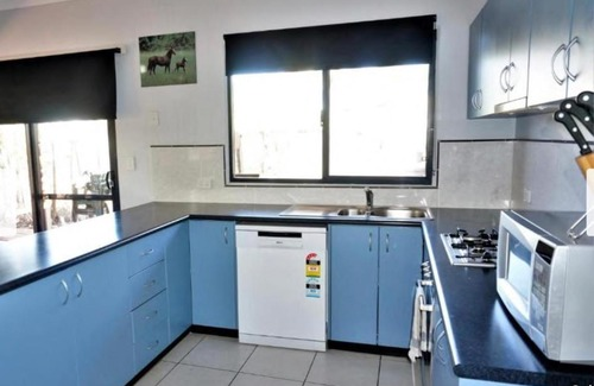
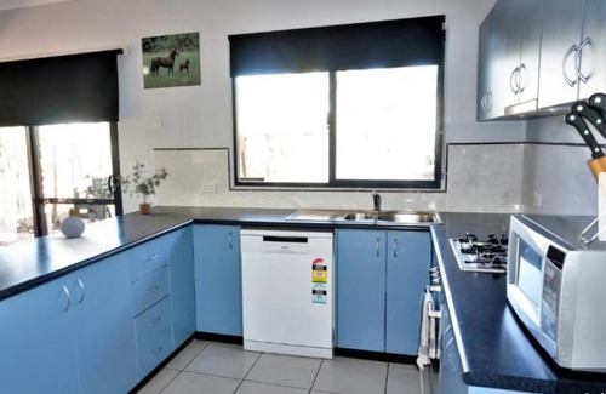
+ potted plant (143, 188)
+ soap bottle (72, 222)
